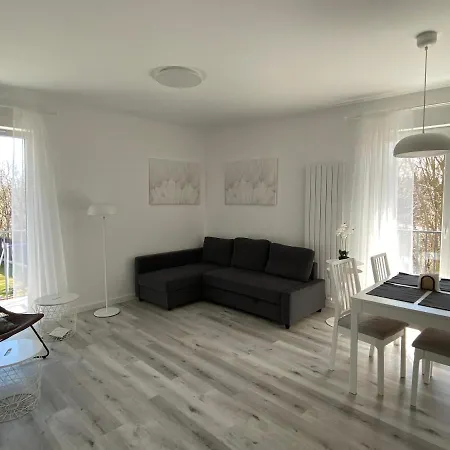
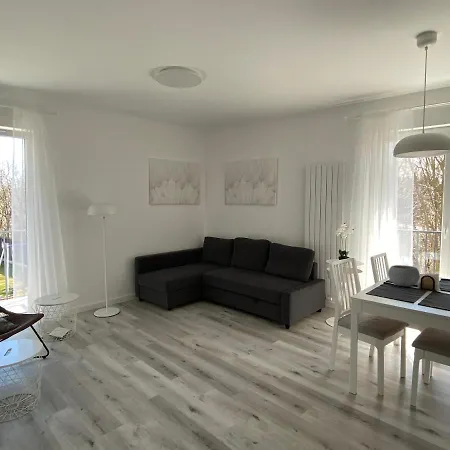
+ bowl (403, 275)
